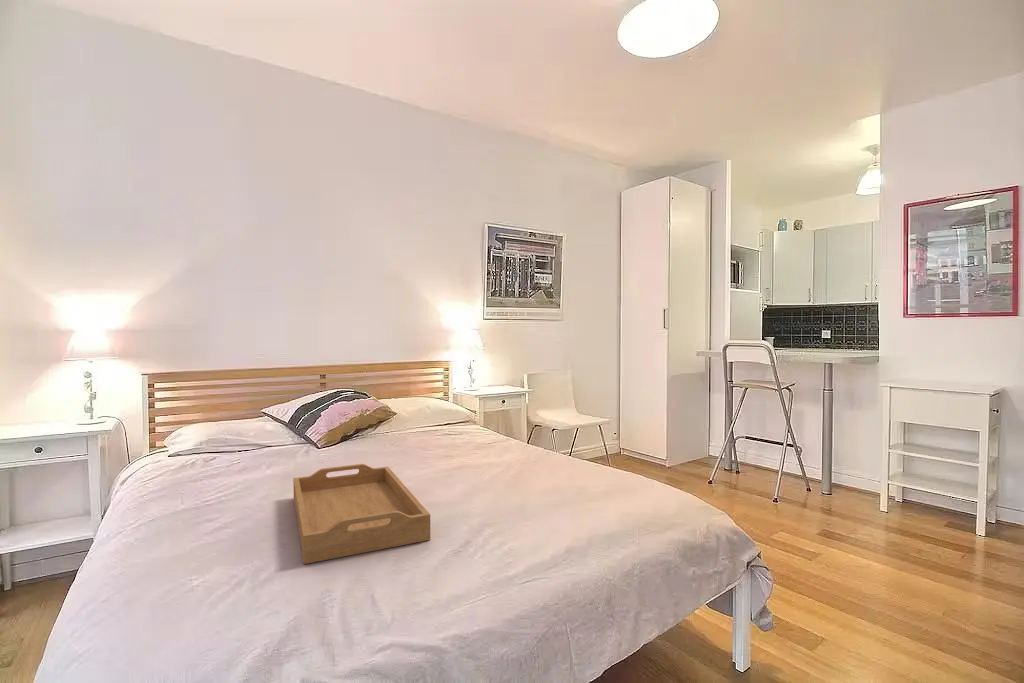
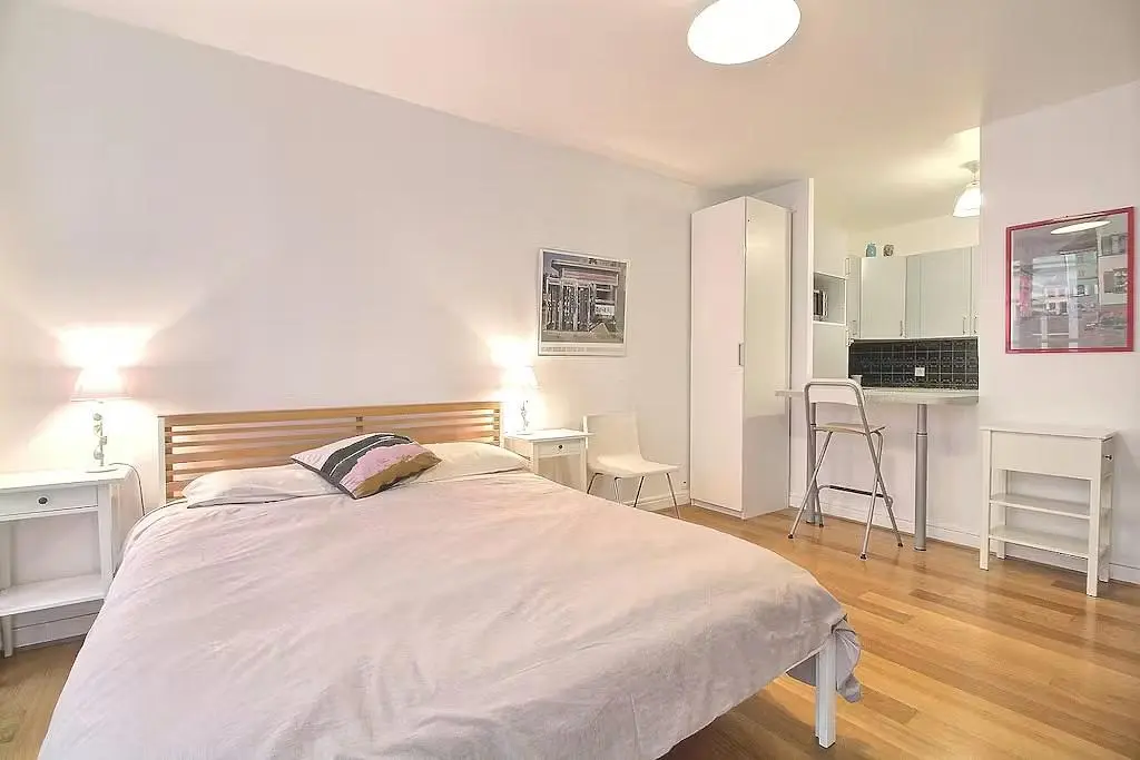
- serving tray (354, 502)
